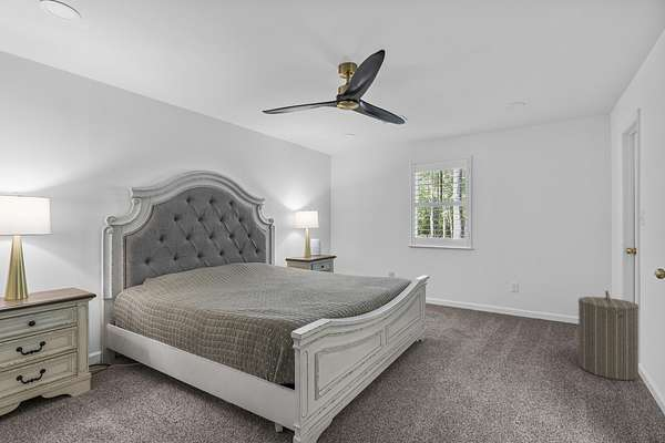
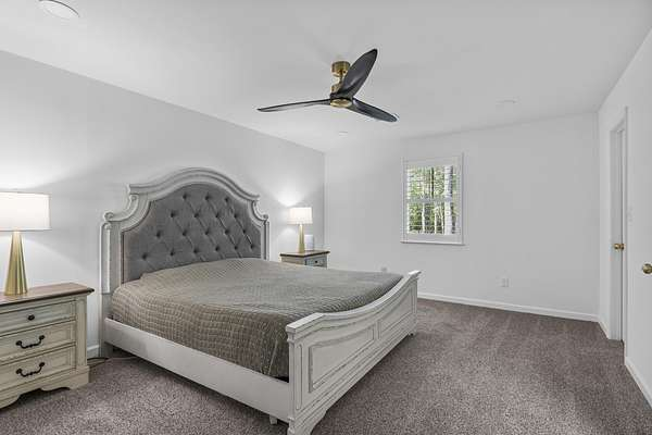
- laundry hamper (606, 330)
